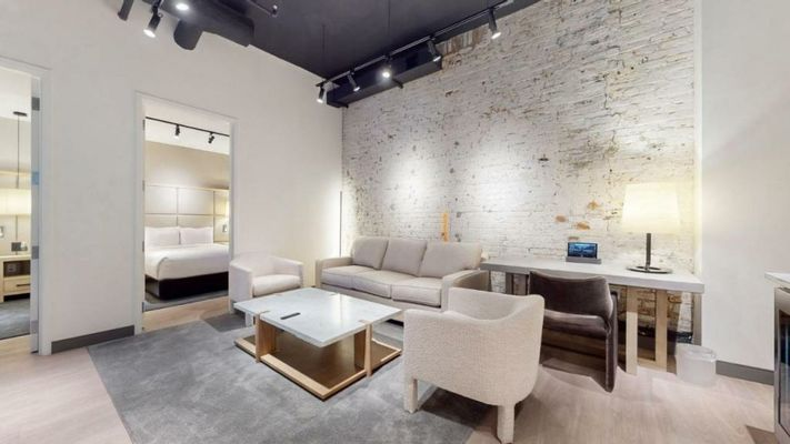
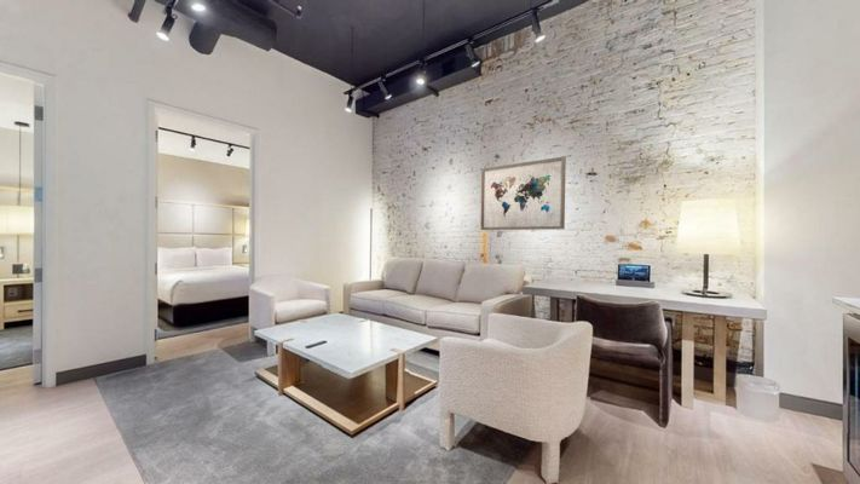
+ wall art (519, 196)
